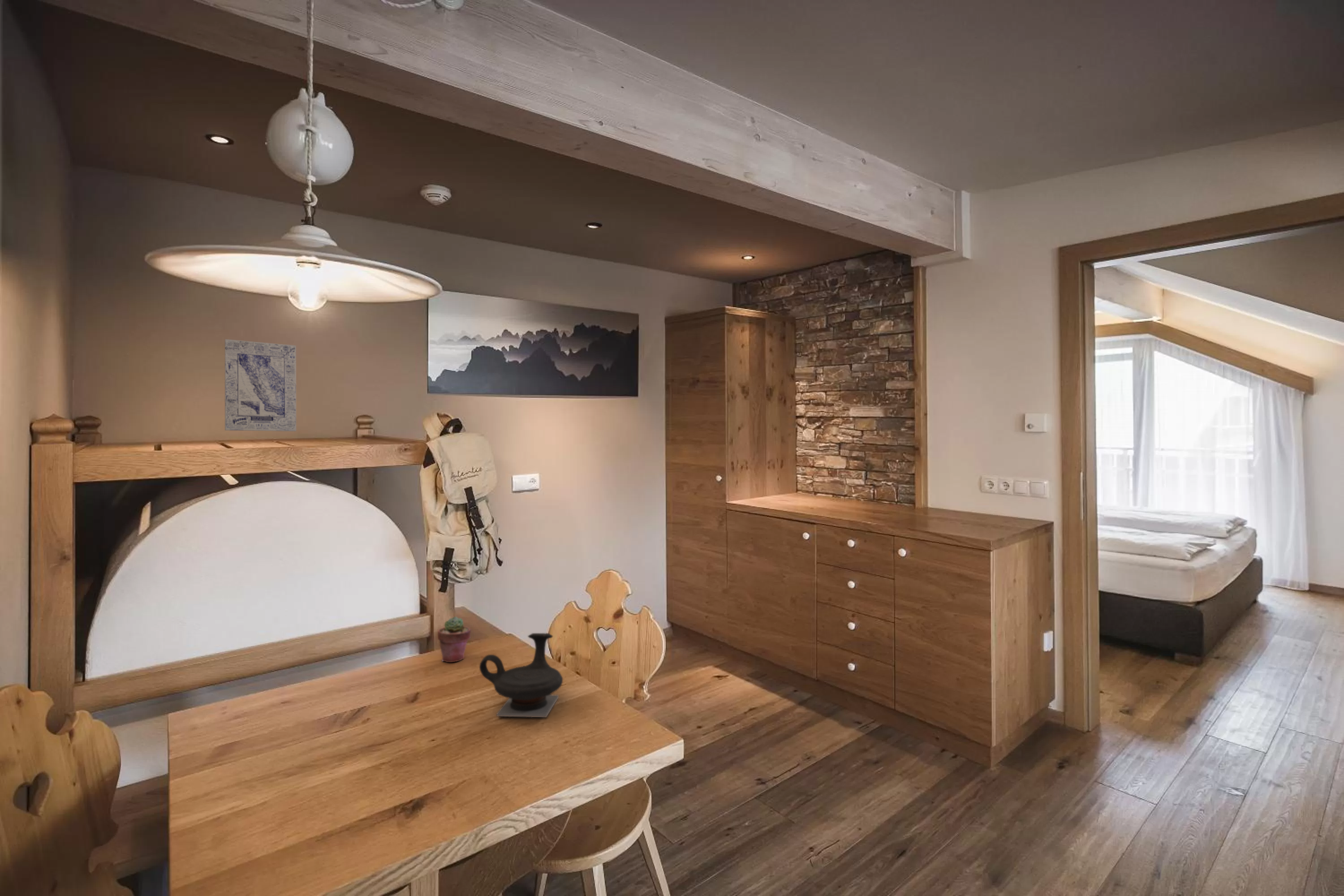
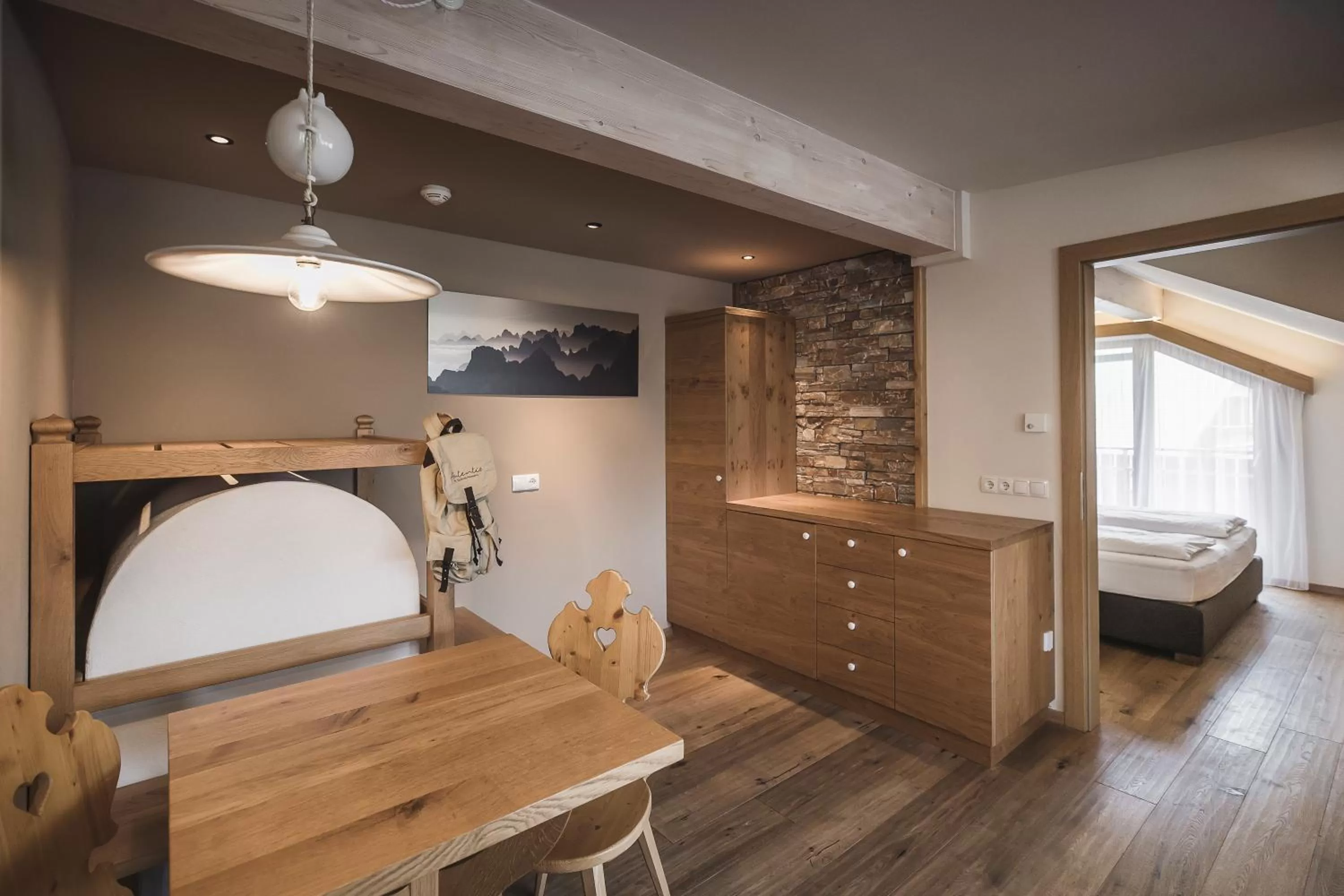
- teapot (523, 672)
- wall art (261, 387)
- potted succulent (454, 638)
